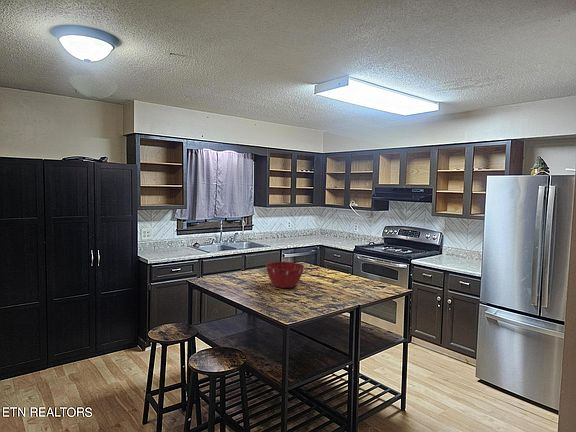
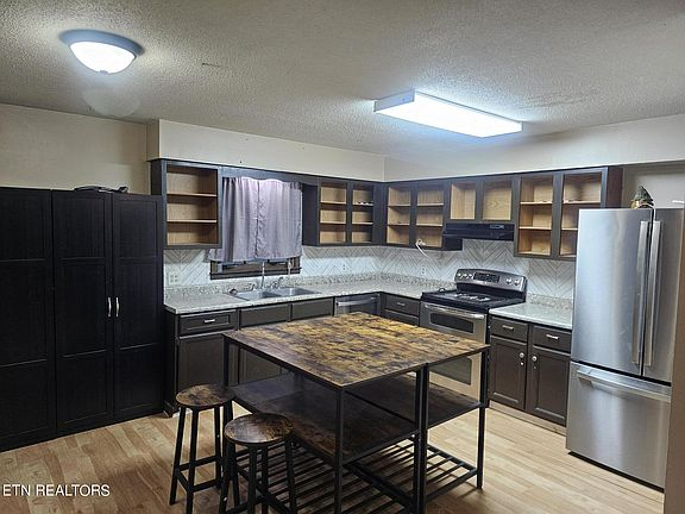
- mixing bowl (284, 275)
